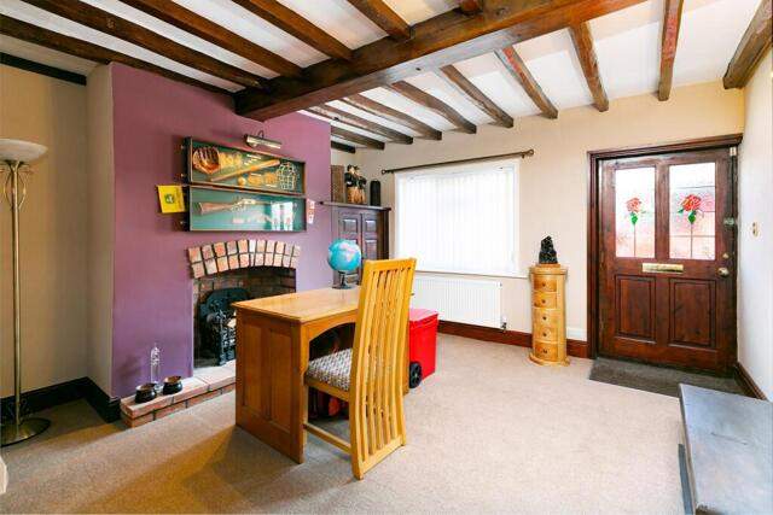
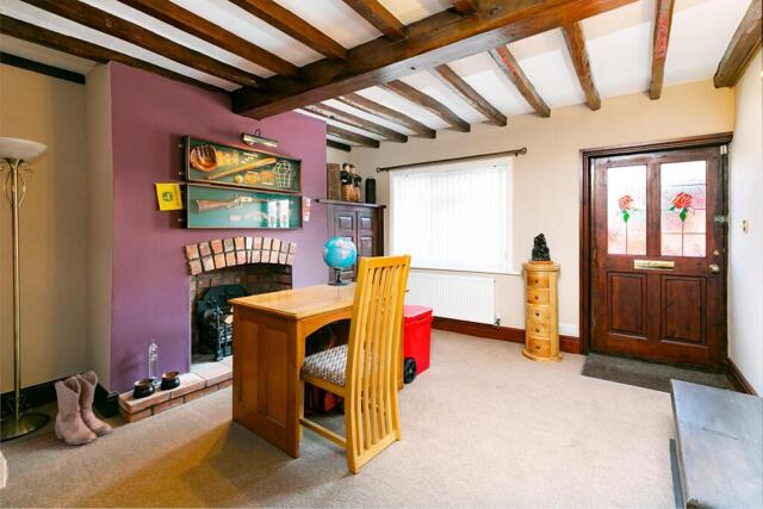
+ boots (83, 404)
